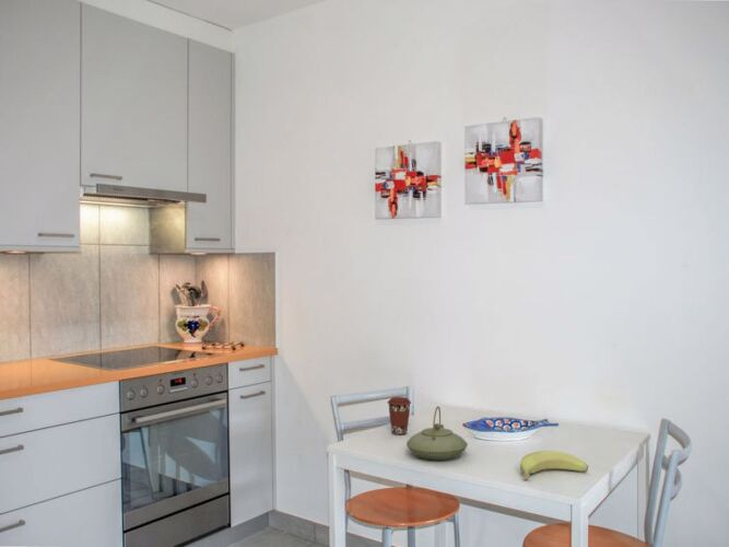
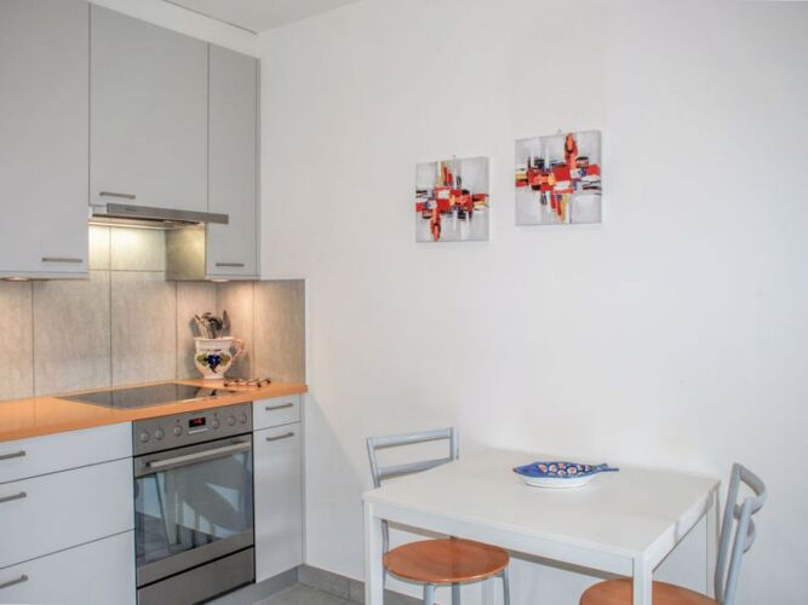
- banana (549, 464)
- coffee cup (399, 416)
- teapot (437, 430)
